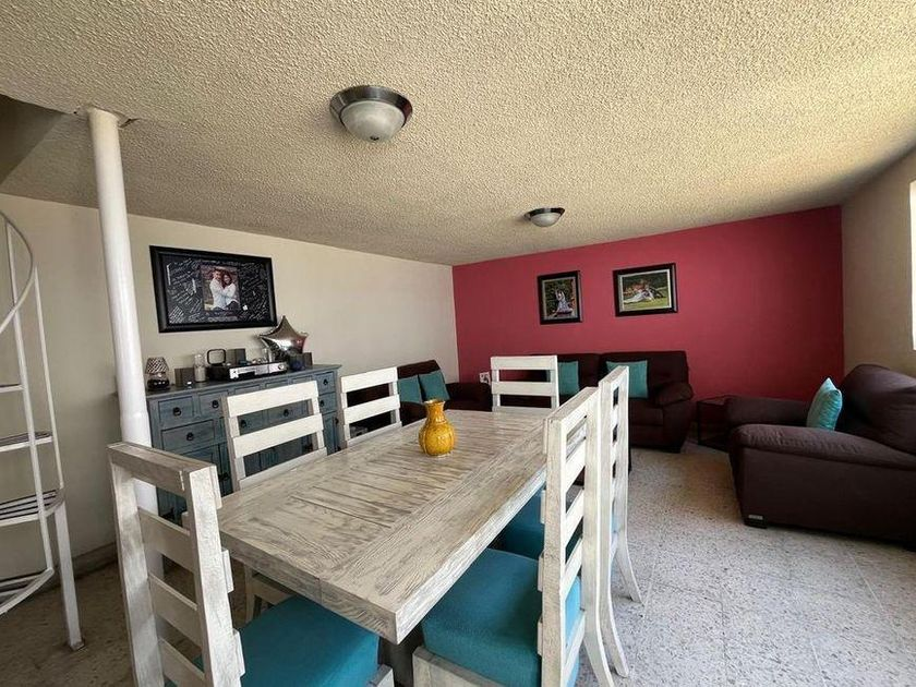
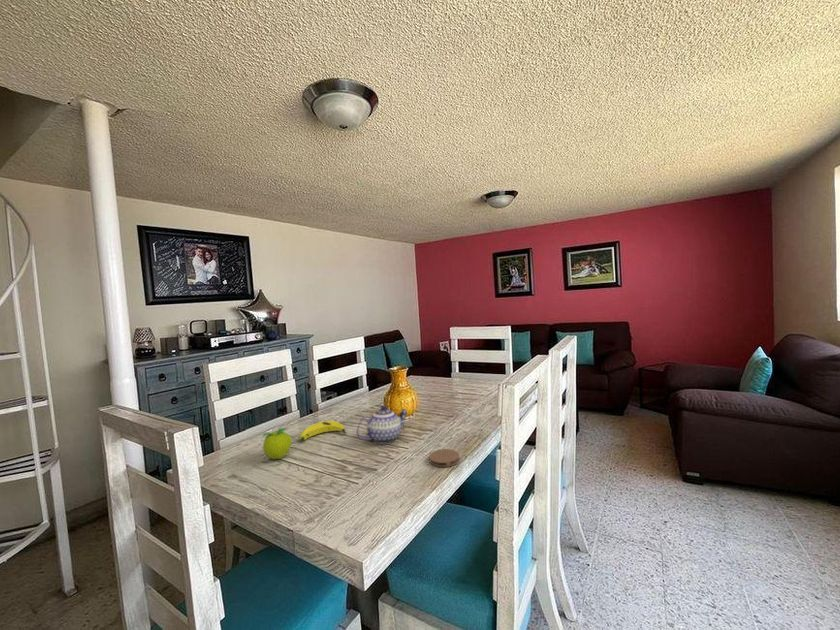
+ teapot (383, 422)
+ fruit (277, 443)
+ banana (323, 430)
+ coaster (444, 457)
